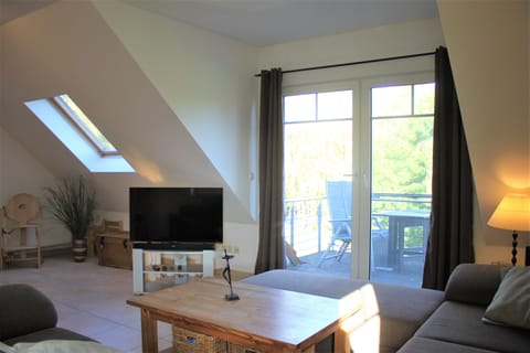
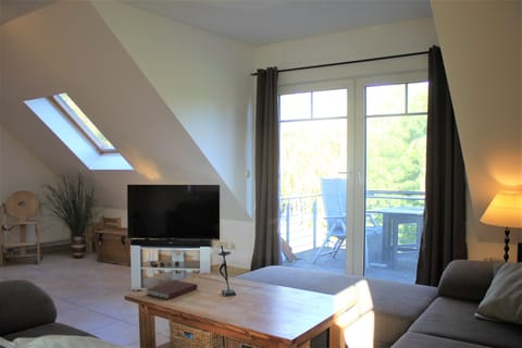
+ notebook (172, 288)
